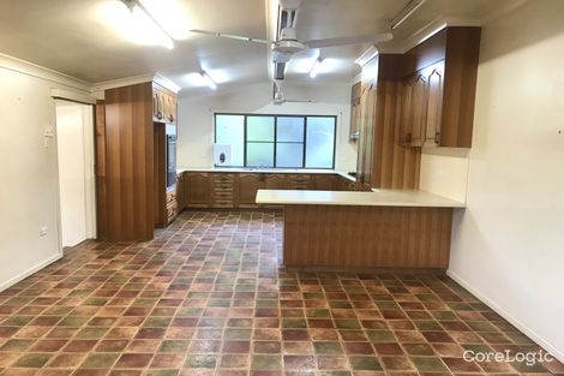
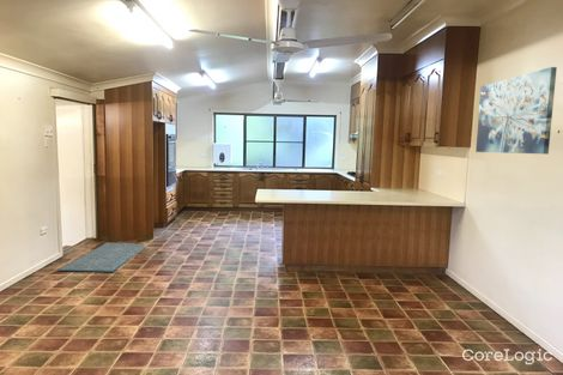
+ wall art (509, 115)
+ rug (109, 255)
